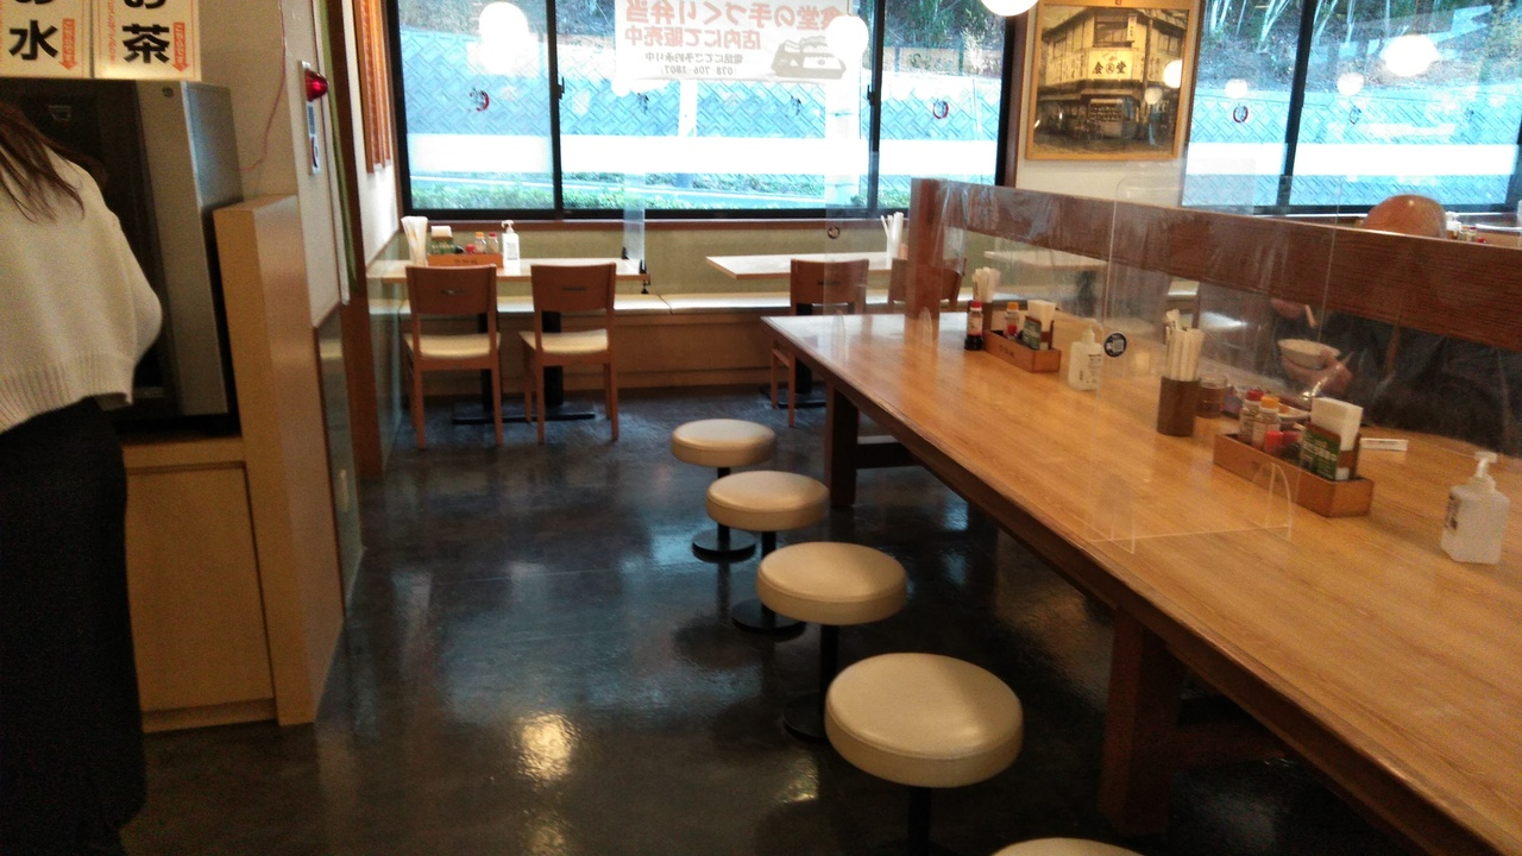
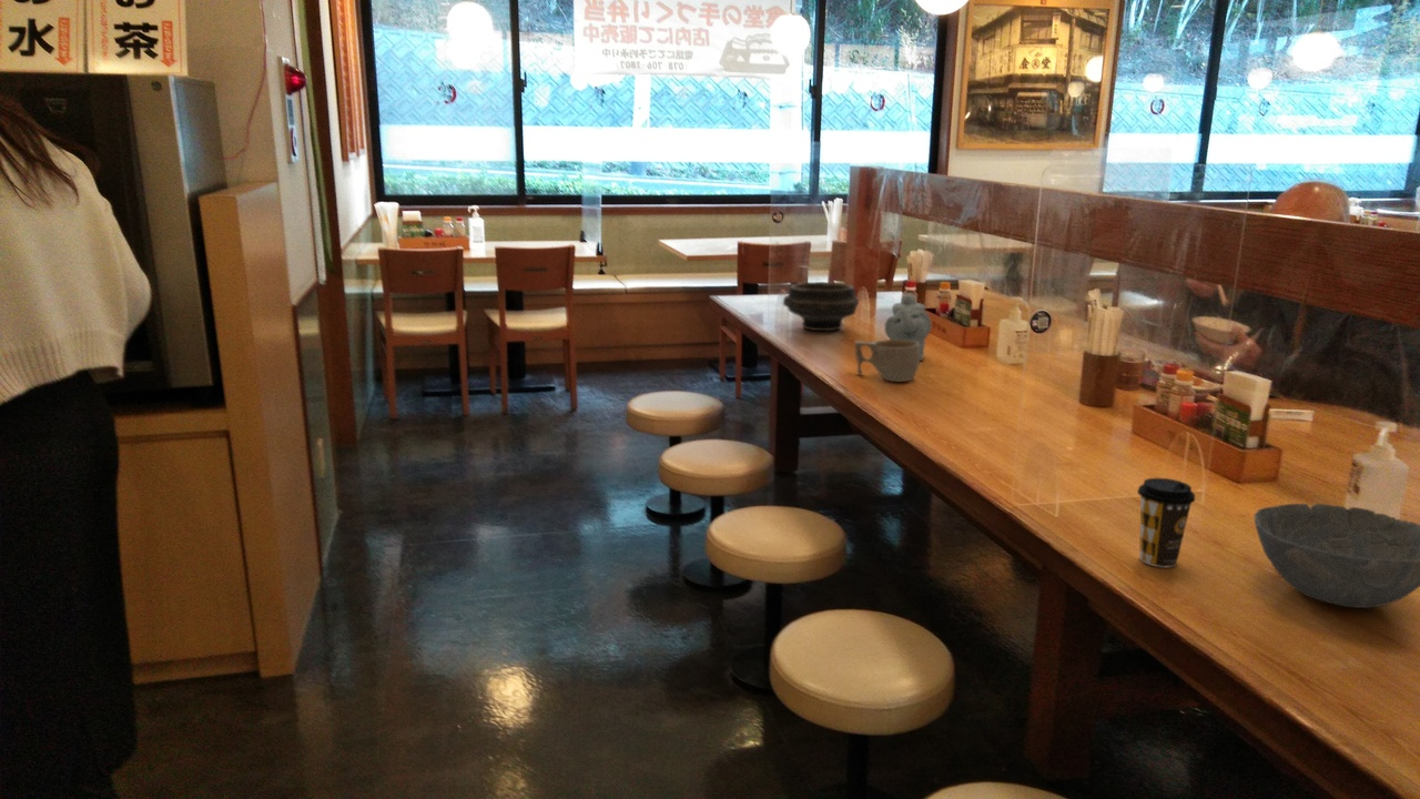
+ cup (886, 358)
+ coffee cup (1162, 523)
+ bowl (822, 306)
+ teapot (907, 326)
+ bowl (1340, 560)
